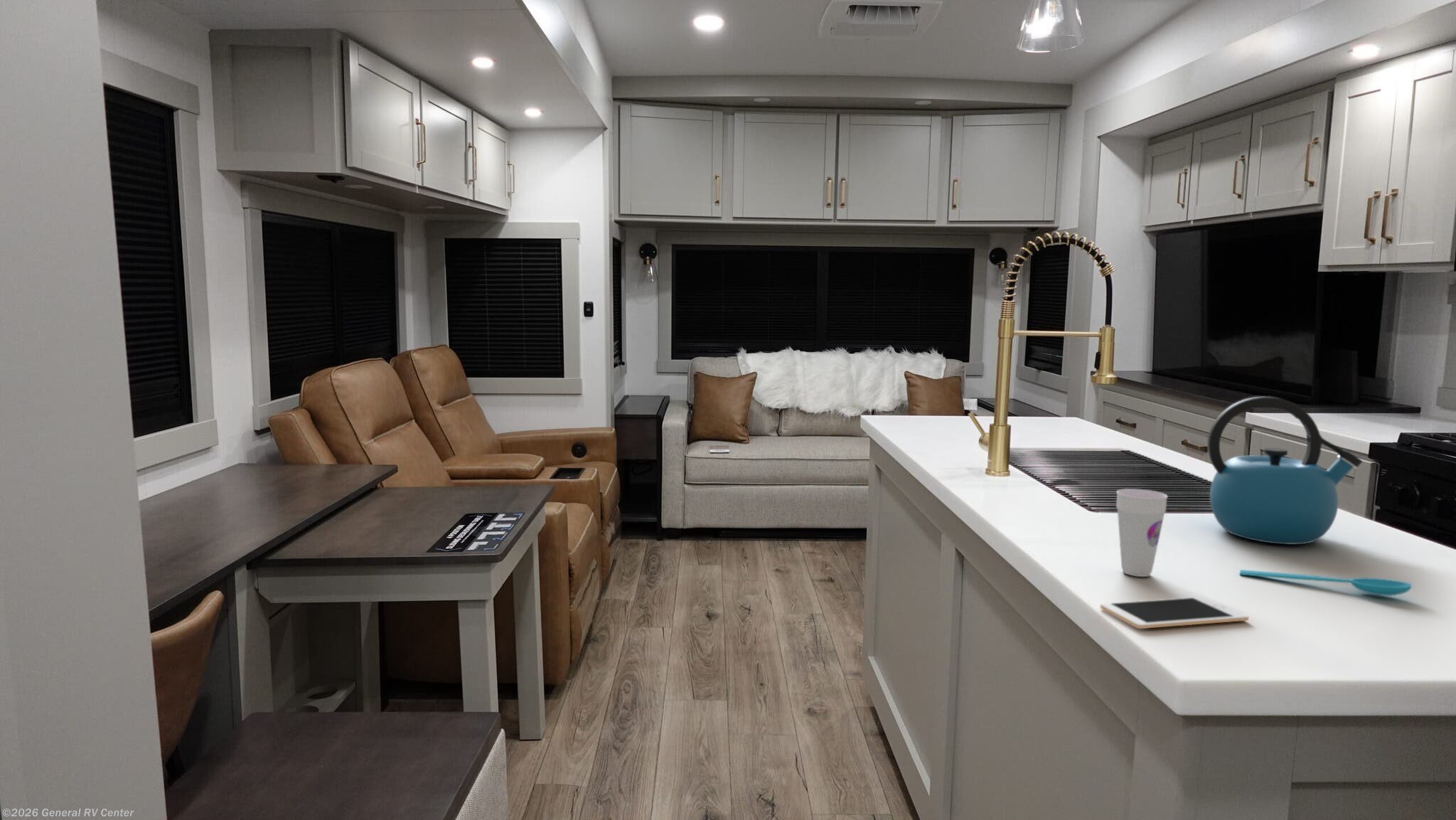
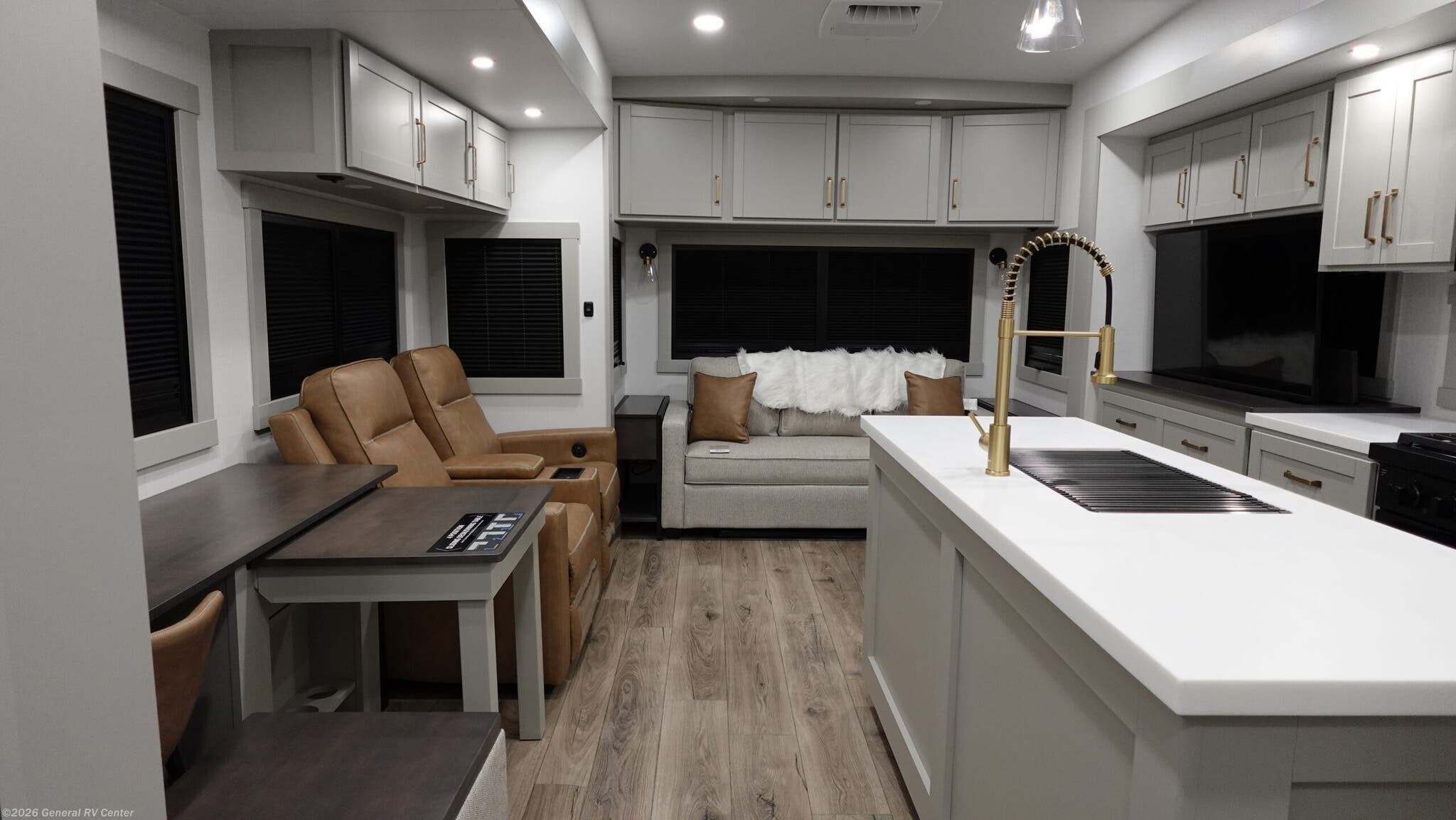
- cup (1139, 533)
- kettle (1281, 467)
- spoon (1322, 578)
- cell phone (1172, 612)
